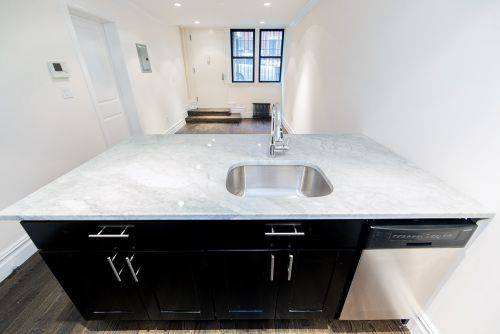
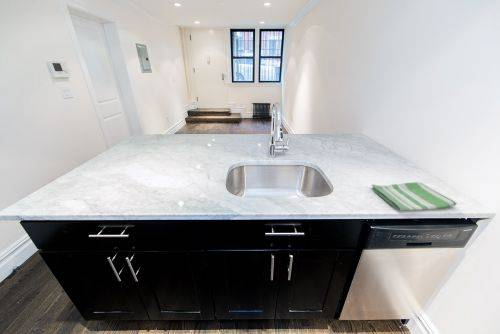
+ dish towel (410, 195)
